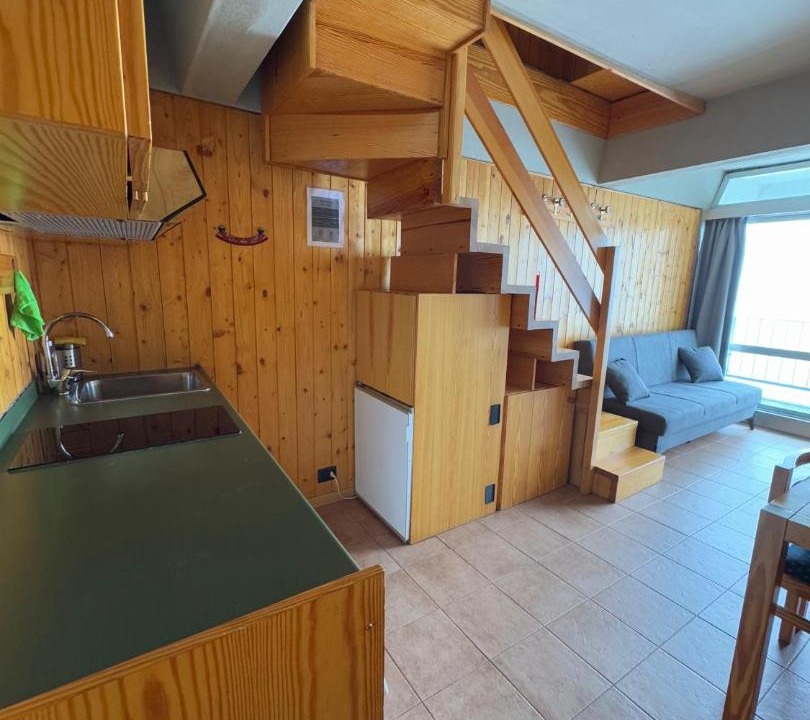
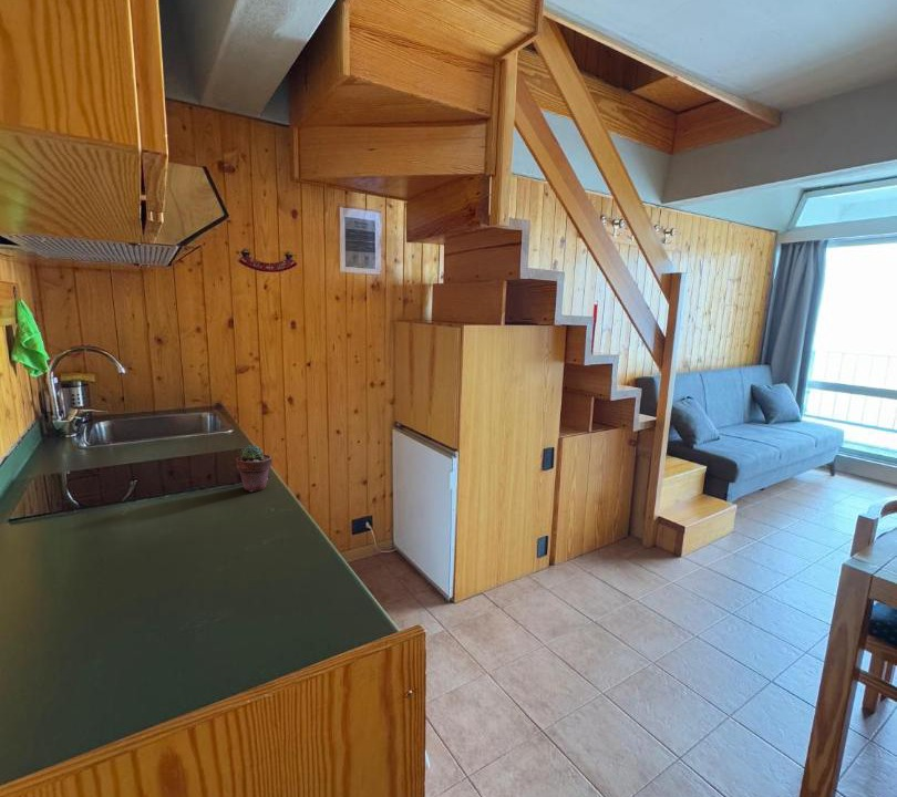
+ potted succulent (254, 466)
